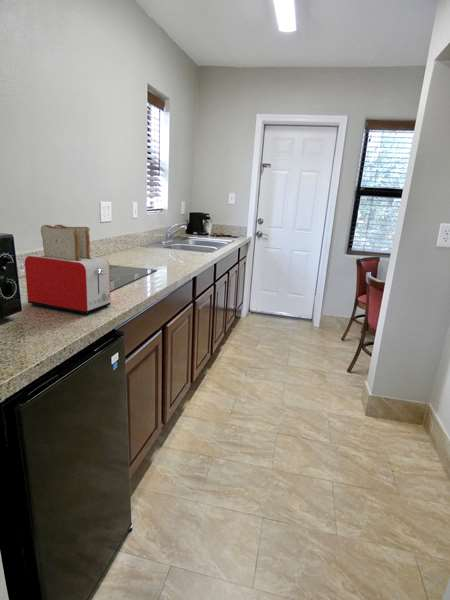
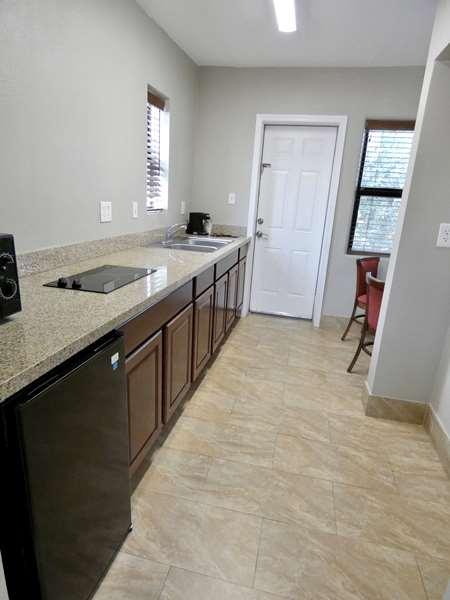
- toaster (70, 267)
